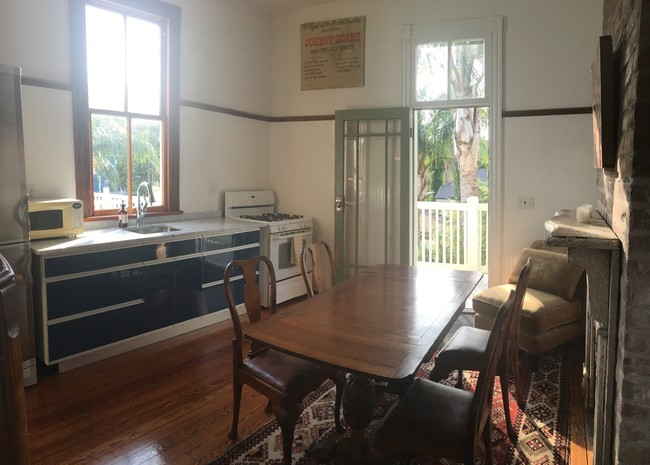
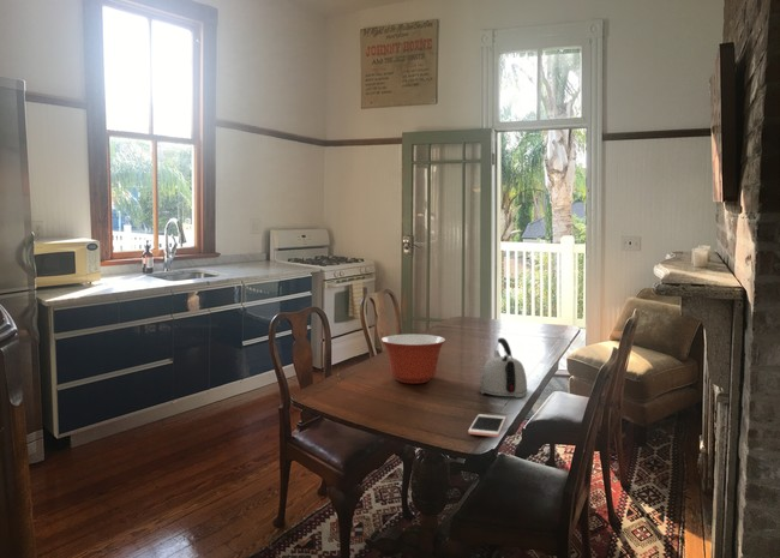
+ mixing bowl (413, 359)
+ cell phone (487, 425)
+ kettle (503, 365)
